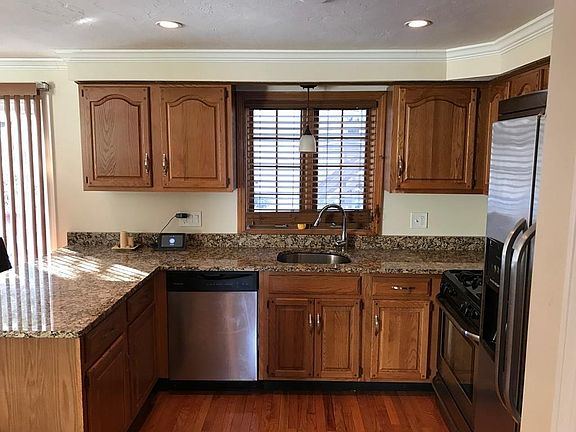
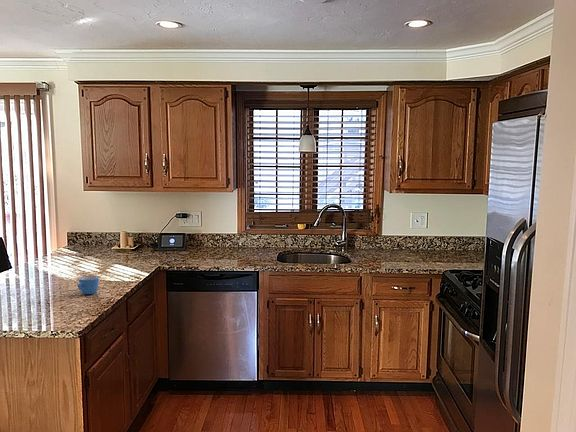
+ mug (87, 286)
